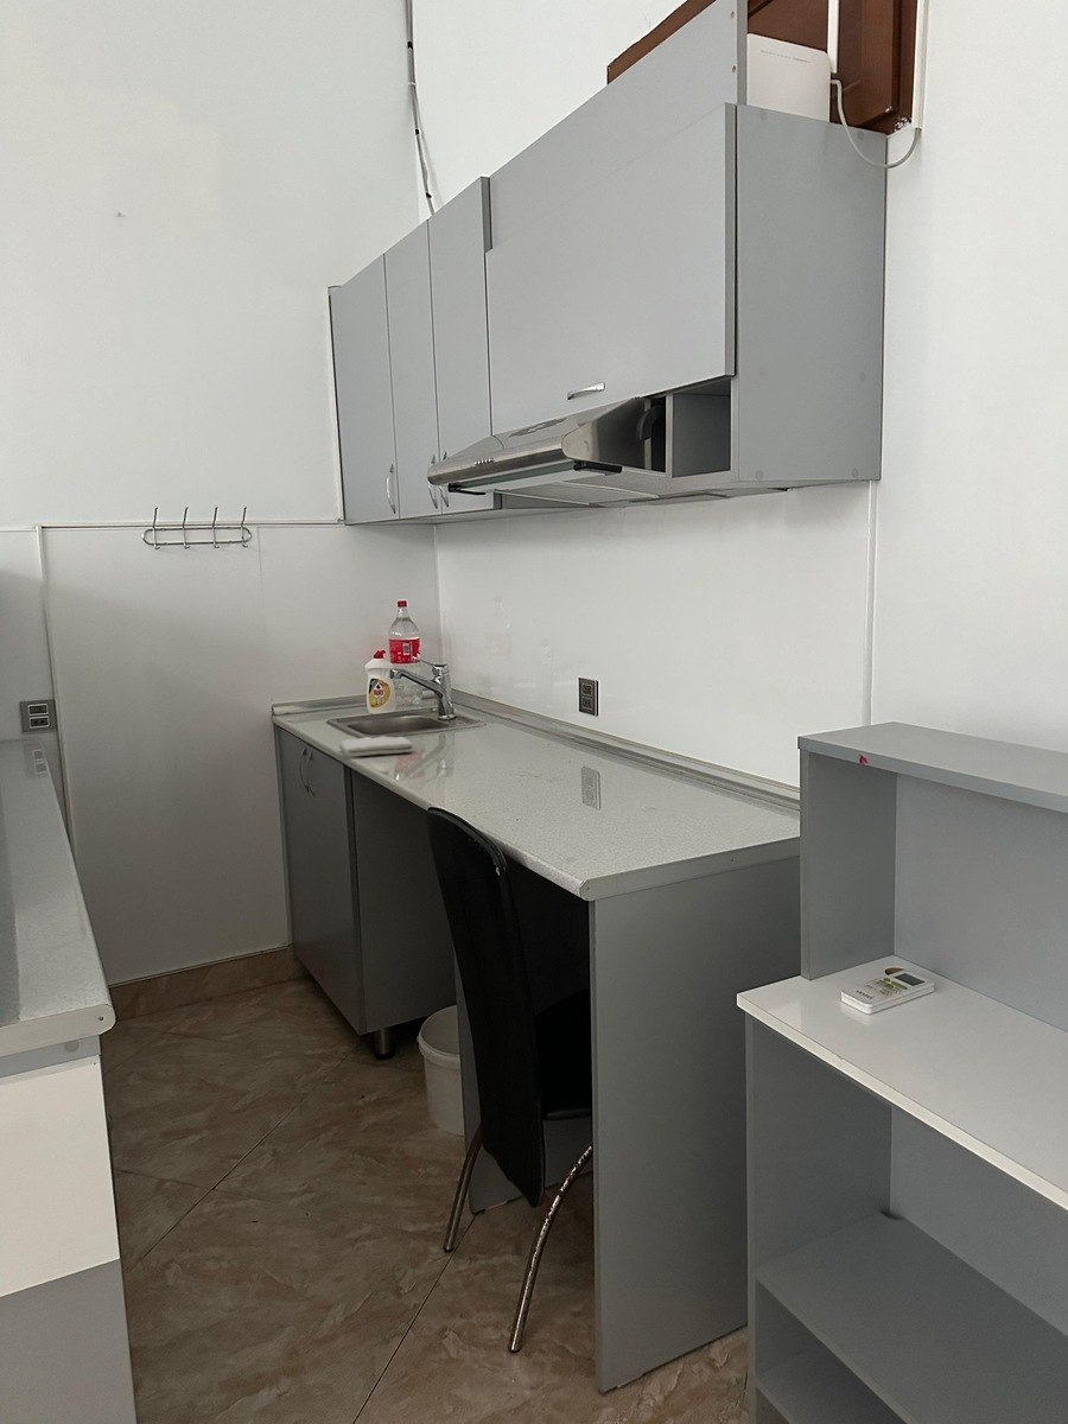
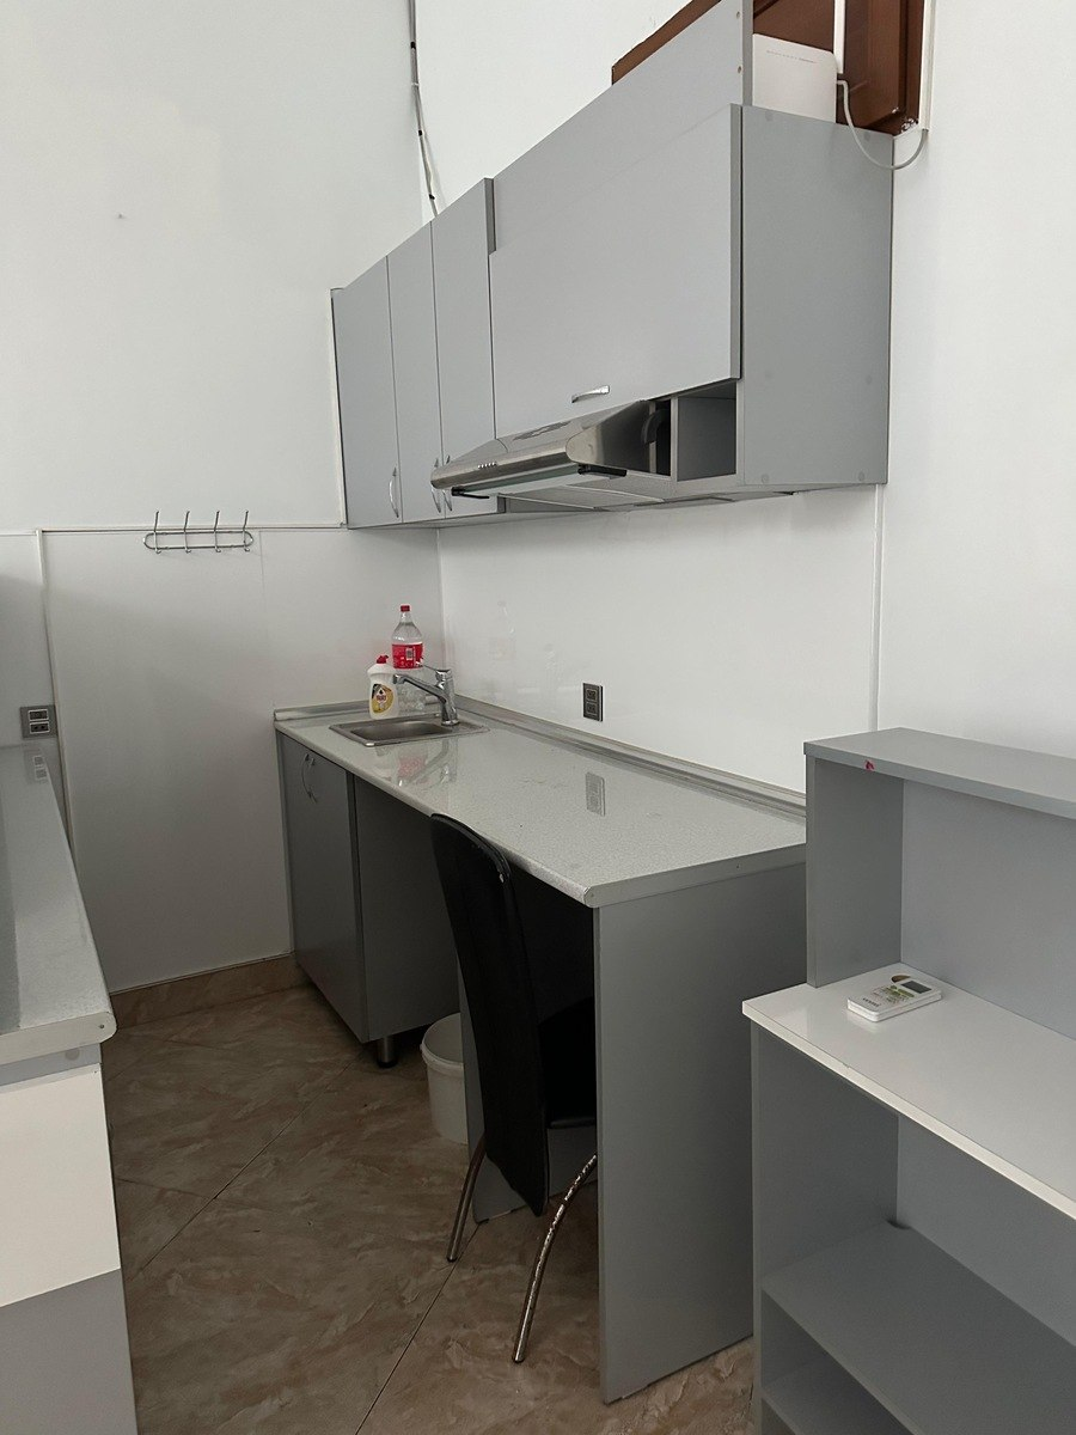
- washcloth (376, 745)
